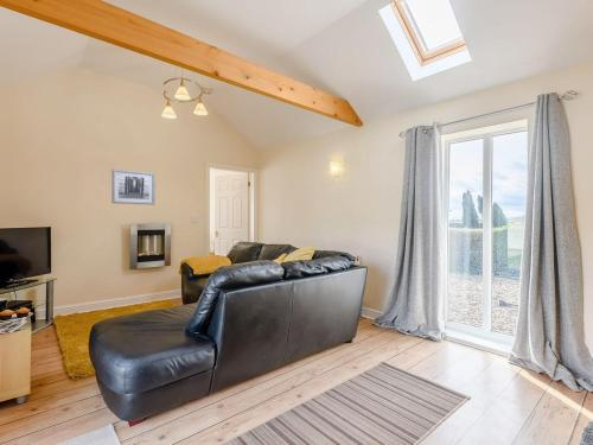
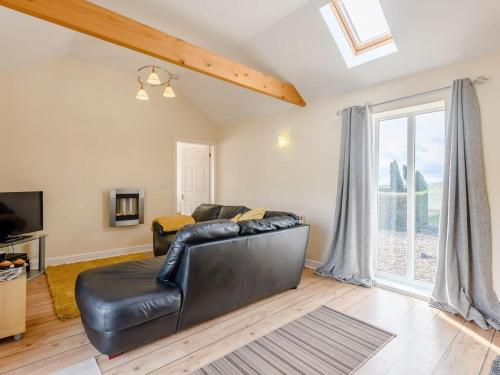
- wall art (134, 187)
